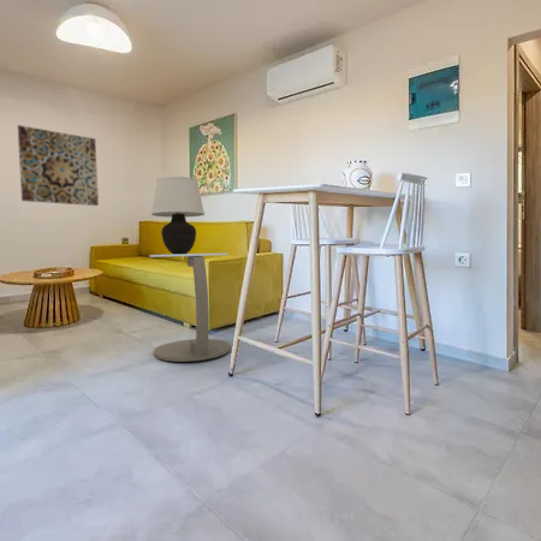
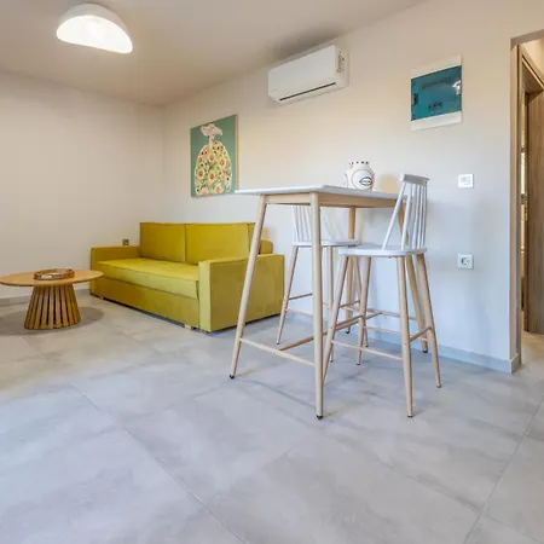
- wall art (60, 167)
- table lamp (178, 216)
- side table (196, 303)
